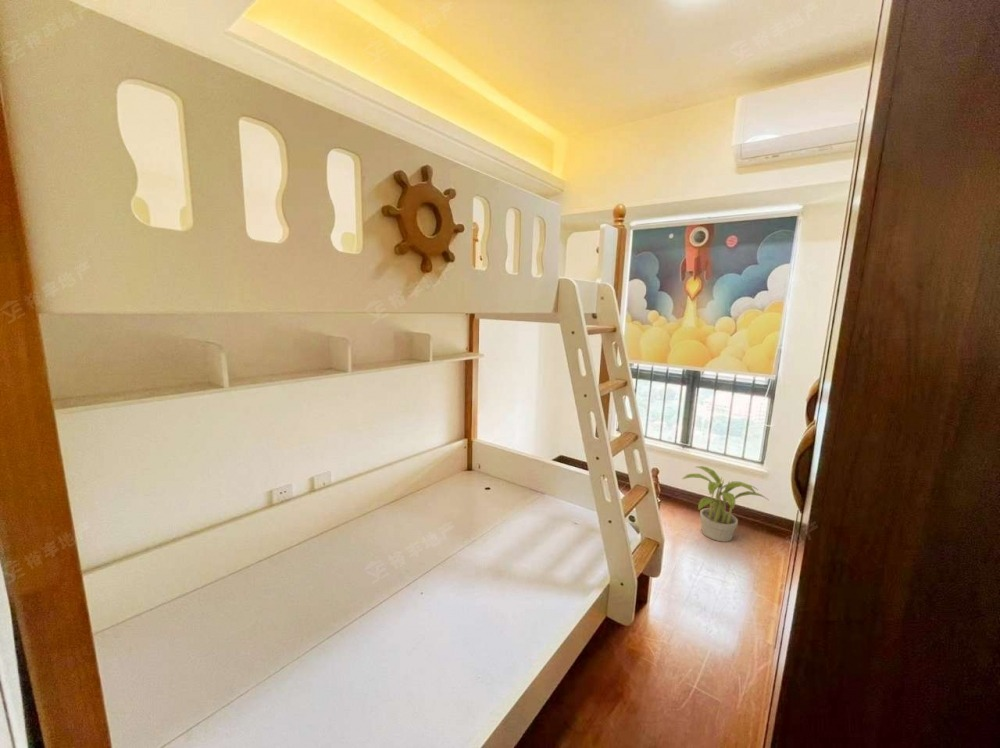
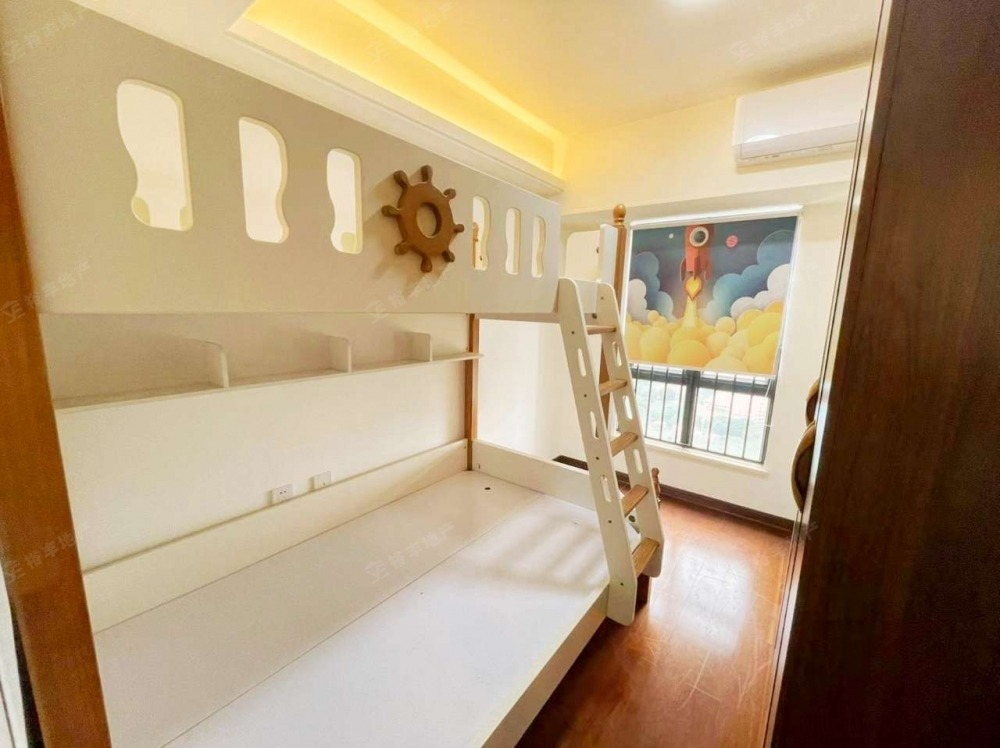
- potted plant (721, 505)
